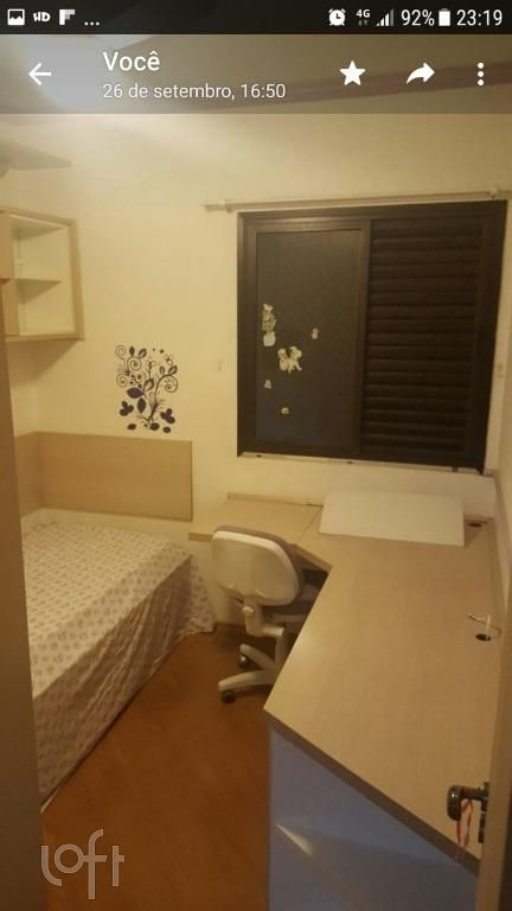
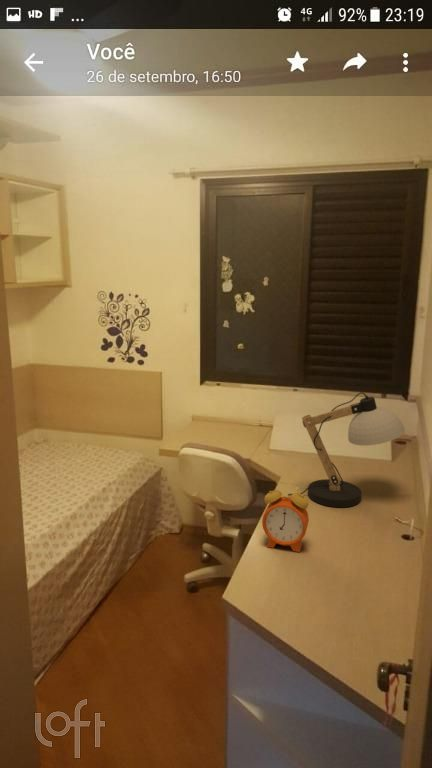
+ alarm clock (285, 514)
+ desk lamp (349, 441)
